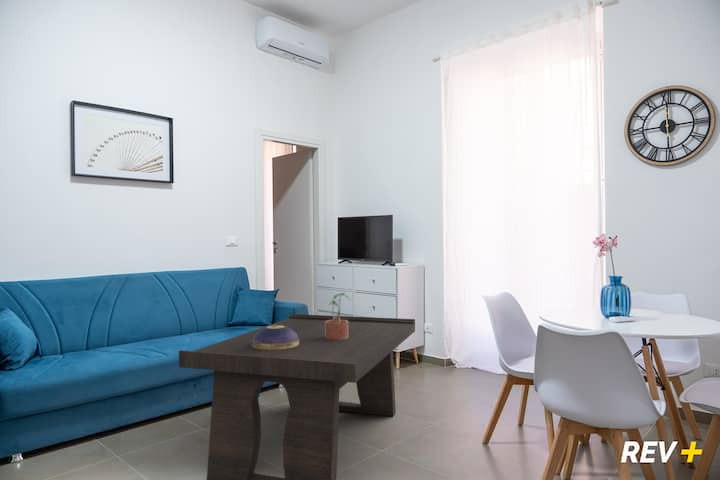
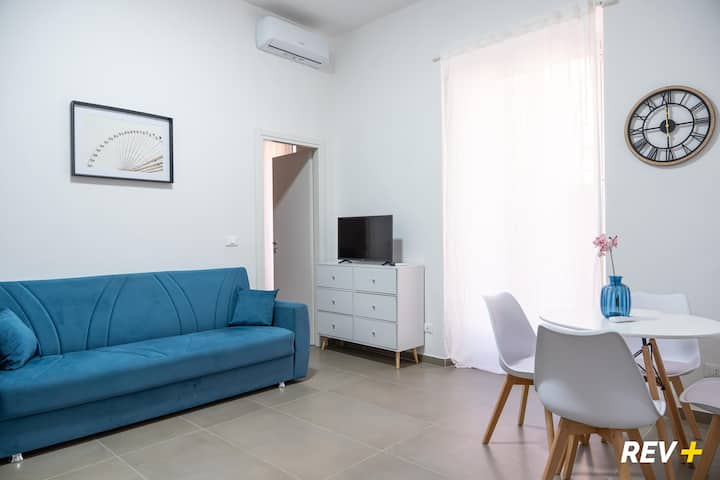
- potted plant (339, 314)
- coffee table (315, 387)
- decorative bowl (275, 334)
